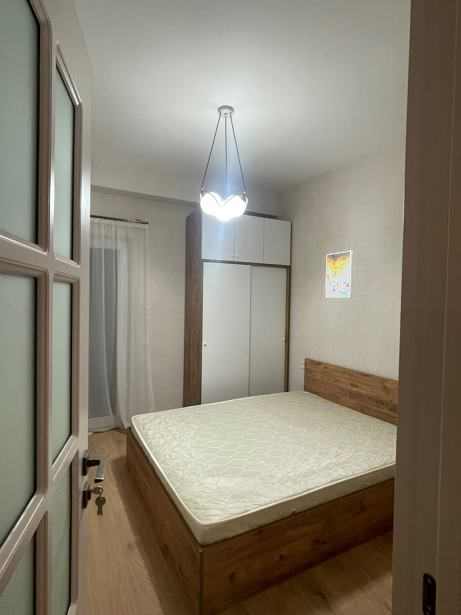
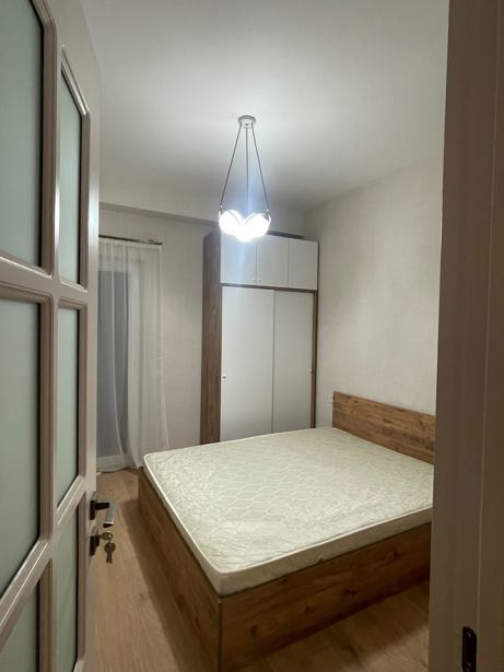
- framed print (338, 275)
